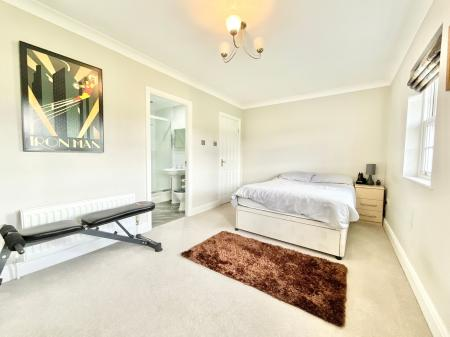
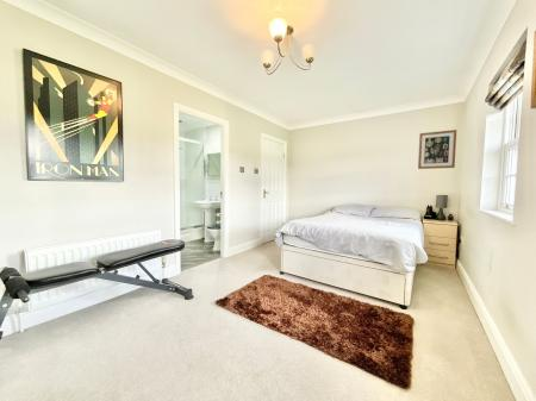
+ wall art (436, 150)
